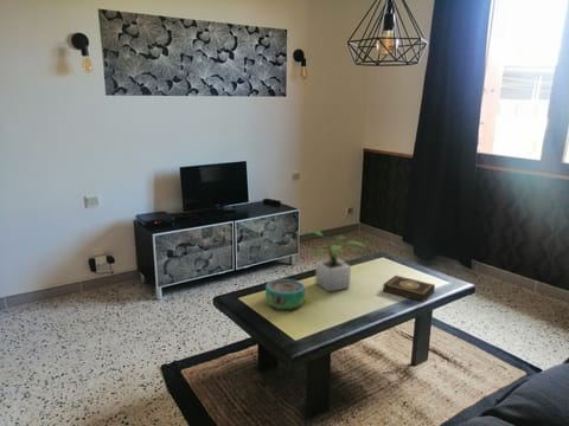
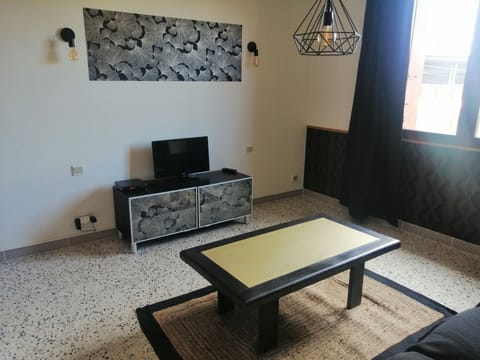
- decorative bowl (284, 293)
- book (408, 288)
- potted plant (332, 259)
